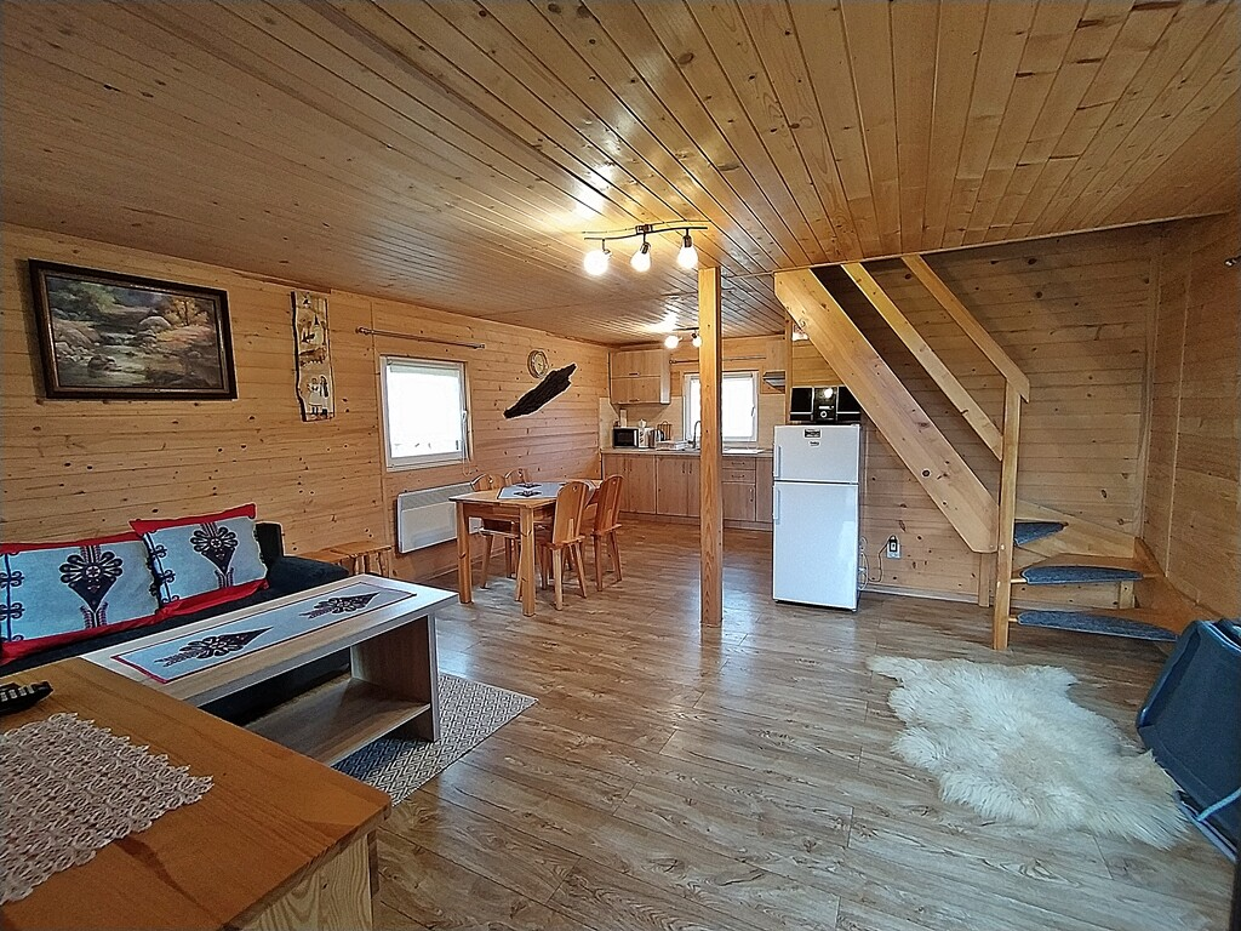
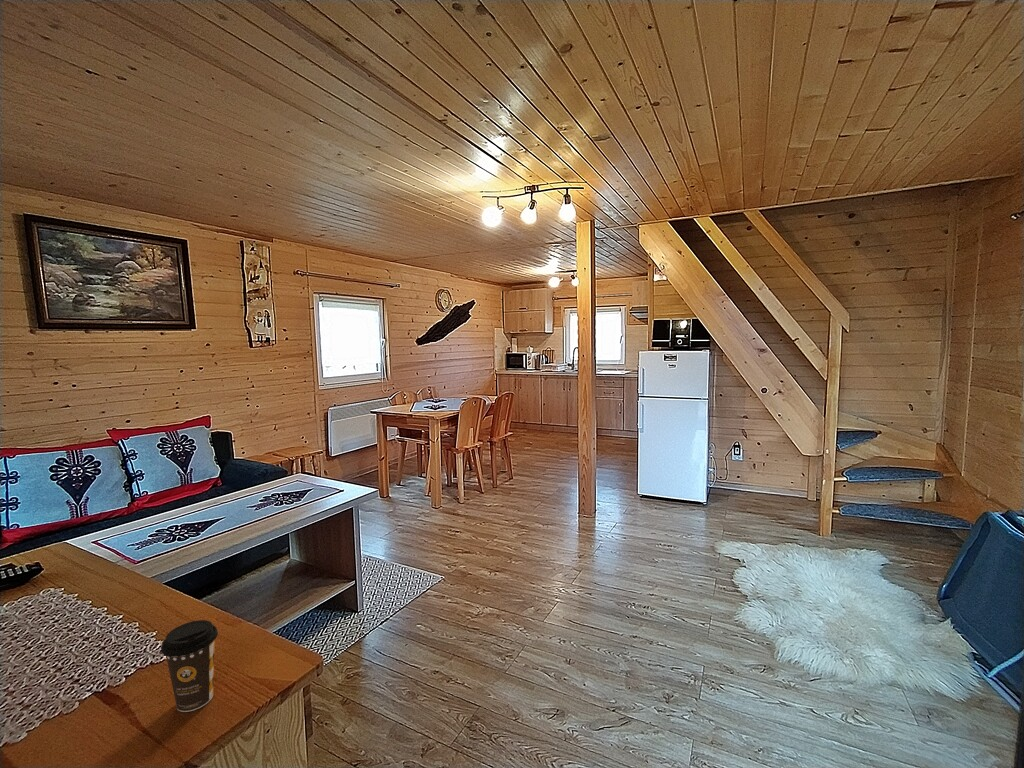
+ coffee cup (192, 665)
